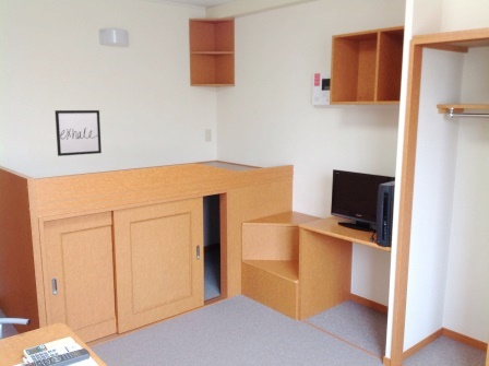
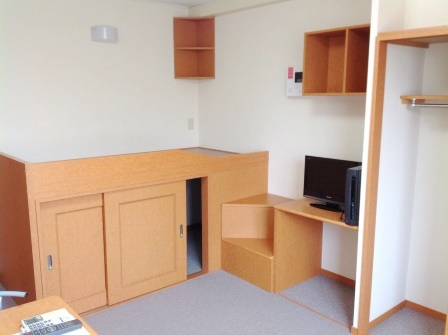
- wall art (79, 132)
